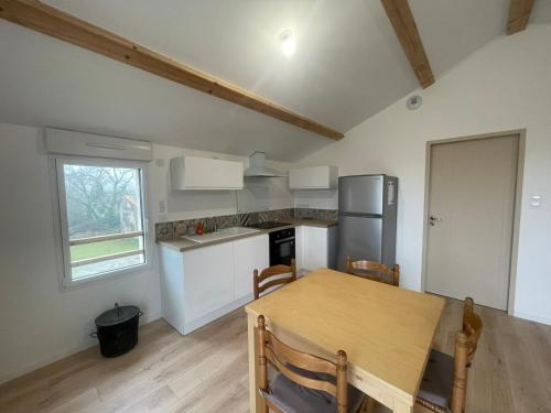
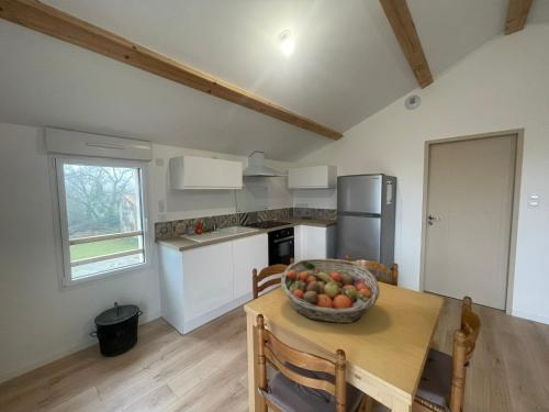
+ fruit basket (327, 287)
